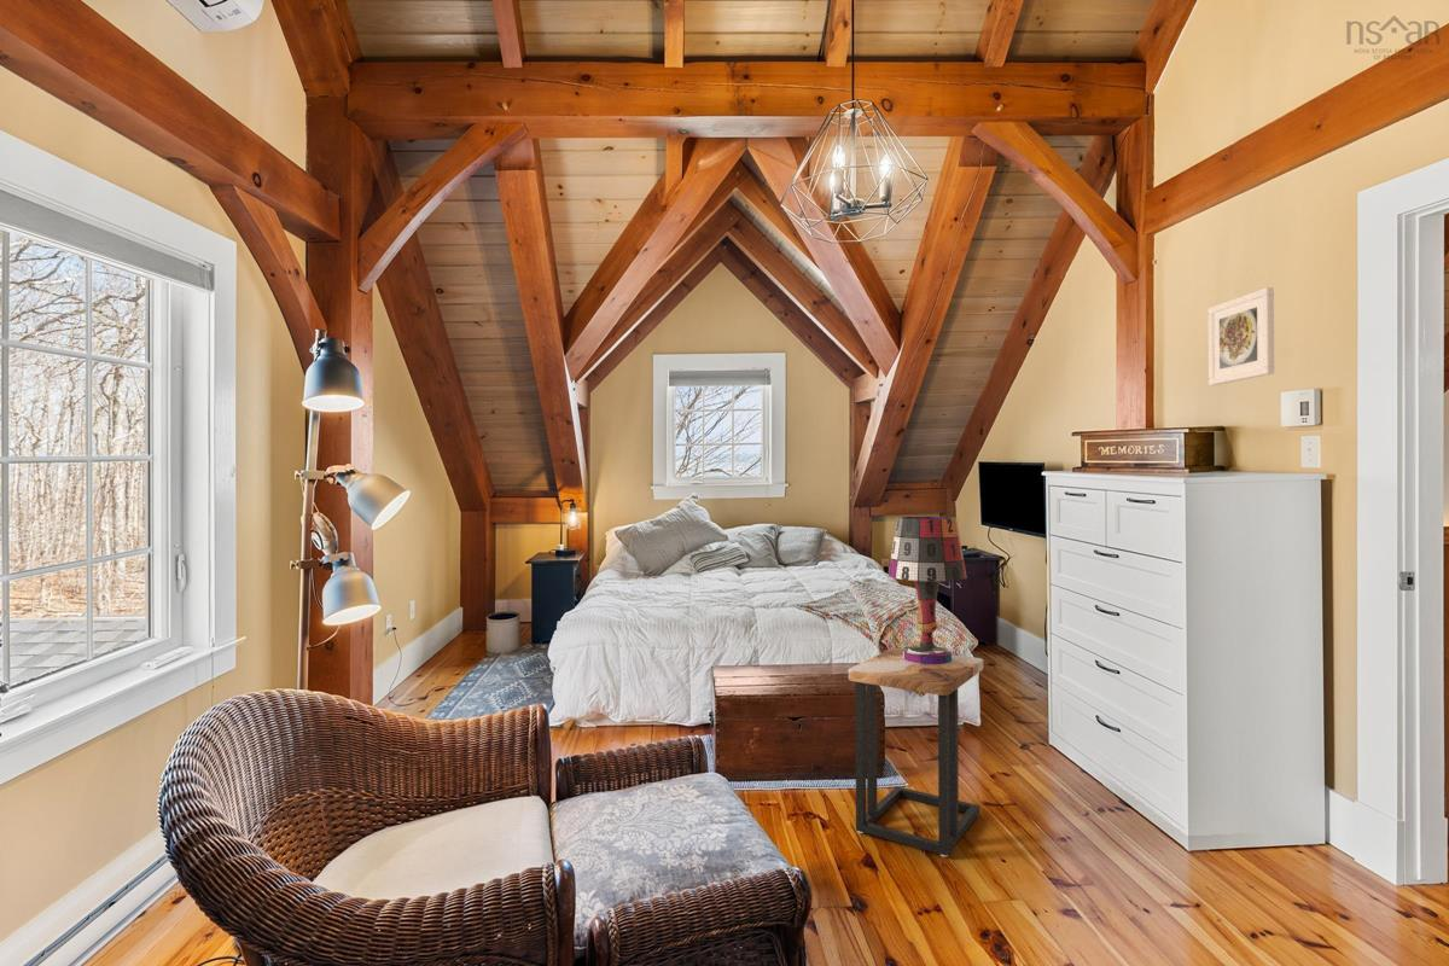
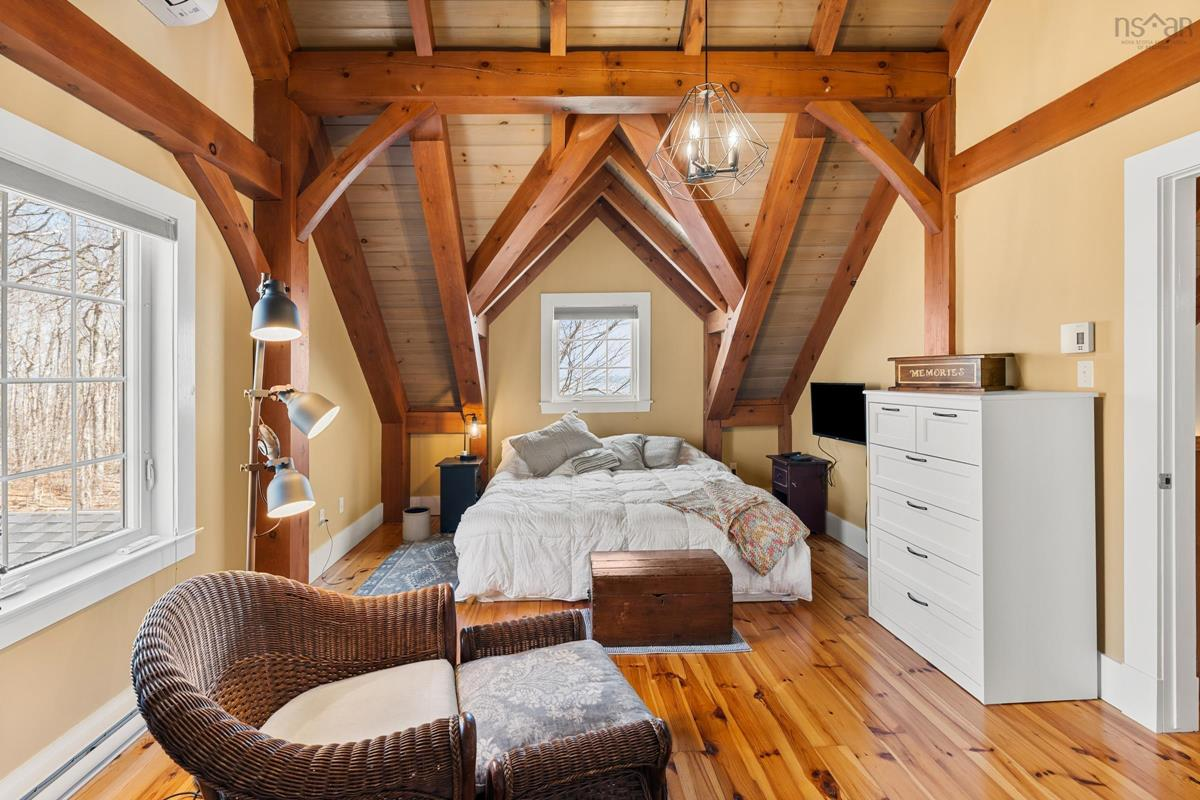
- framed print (1239, 338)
- side table (938, 744)
- table lamp (926, 587)
